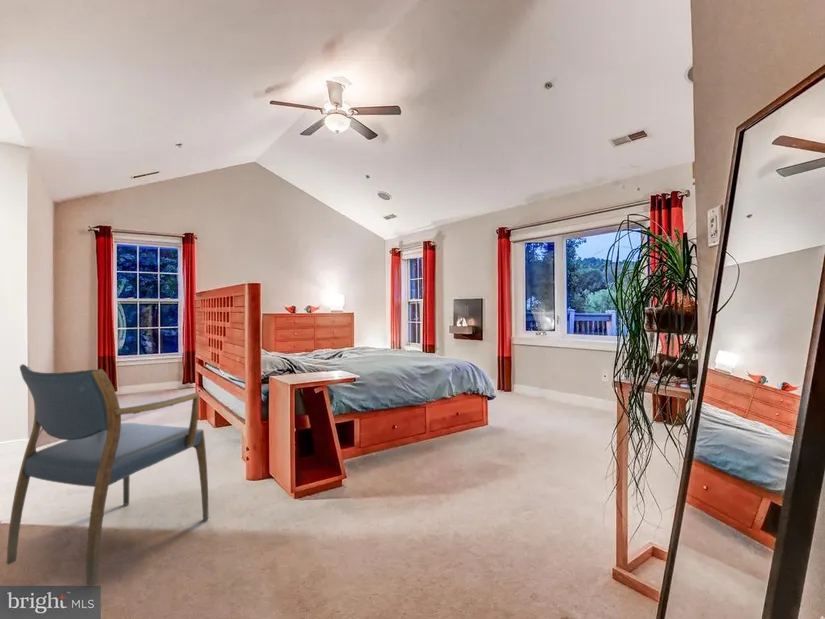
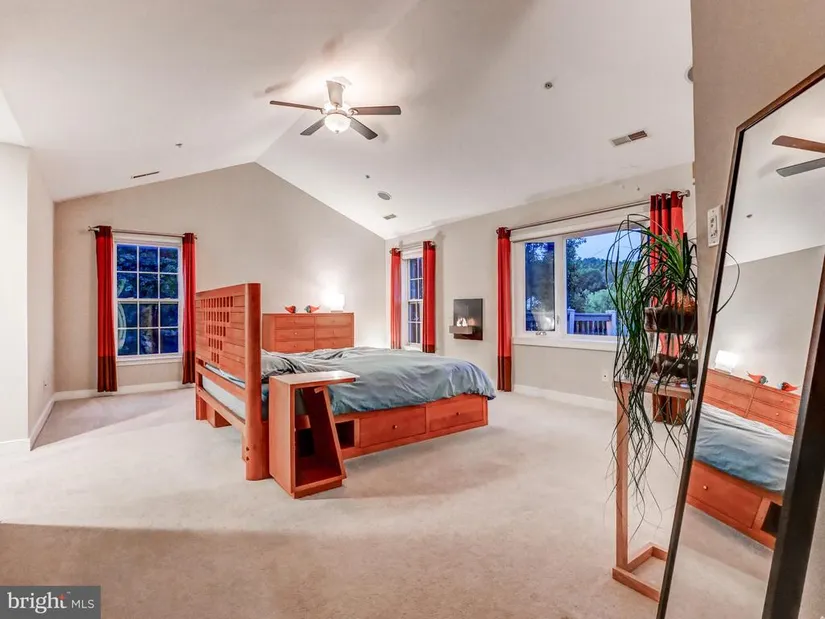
- armchair (117, 447)
